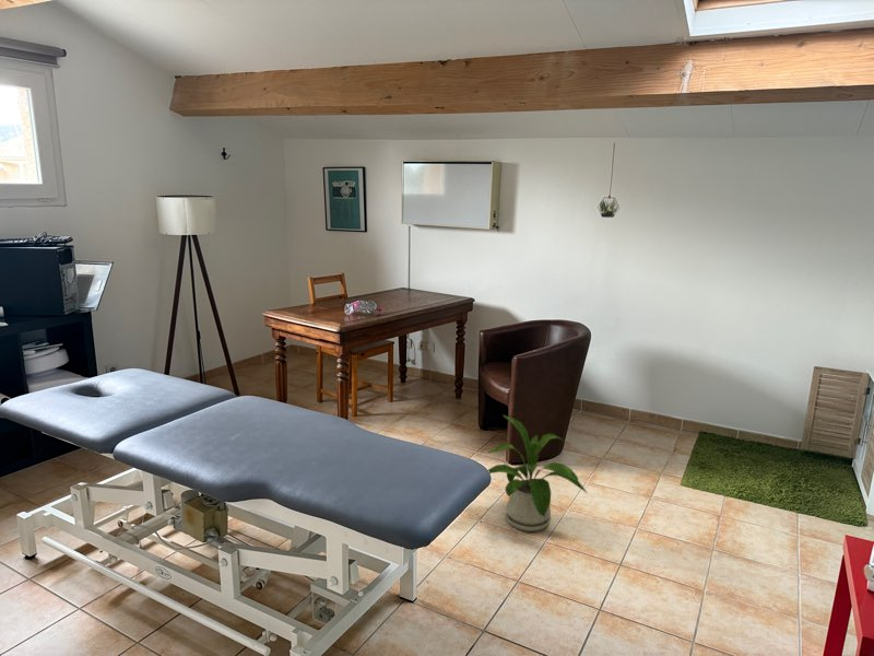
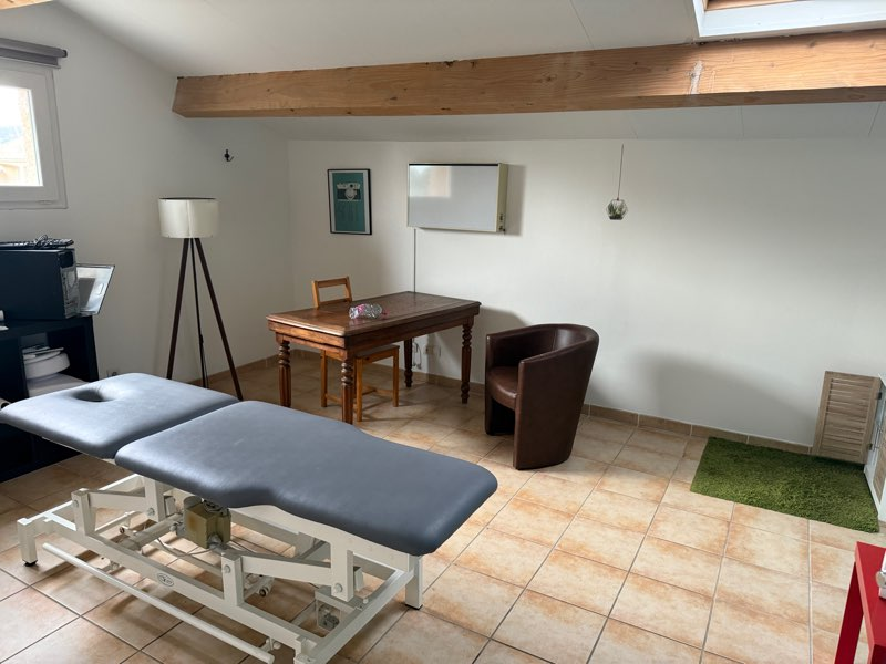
- house plant (531, 479)
